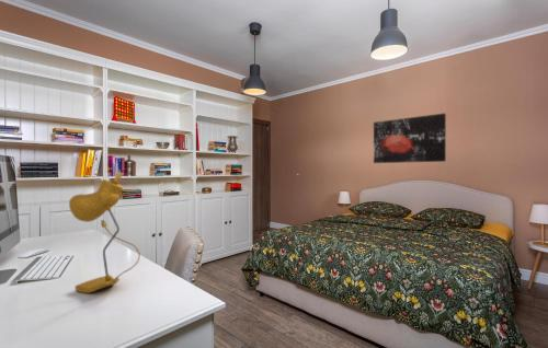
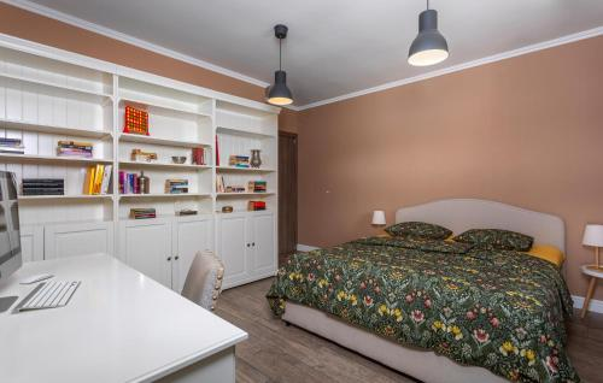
- desk lamp (106, 229)
- wall art (407, 140)
